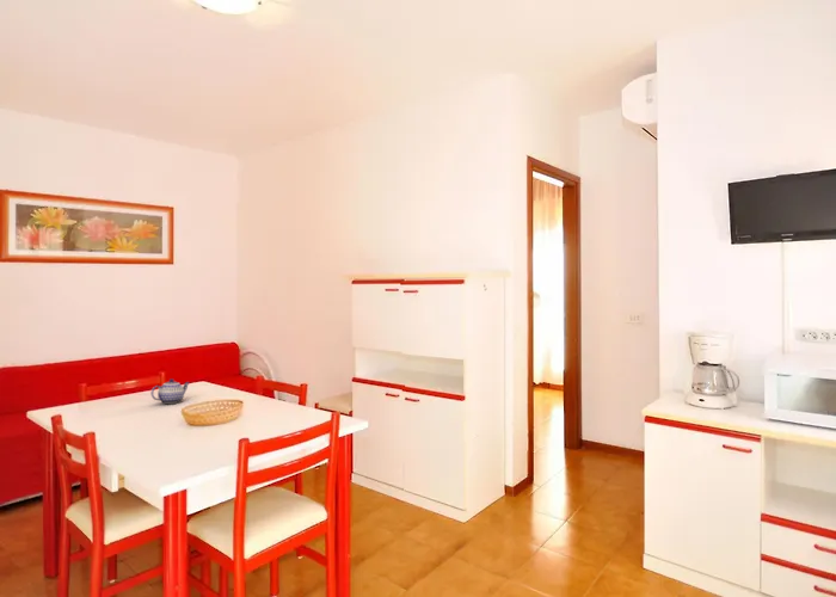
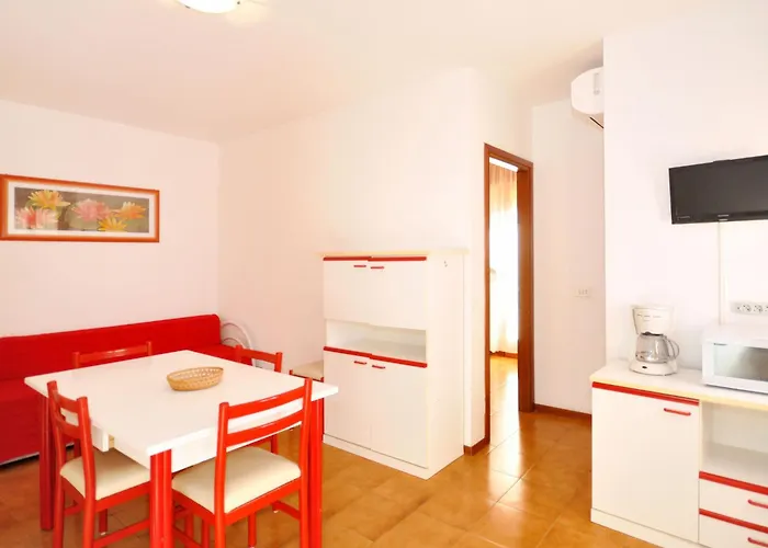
- teapot (171, 390)
